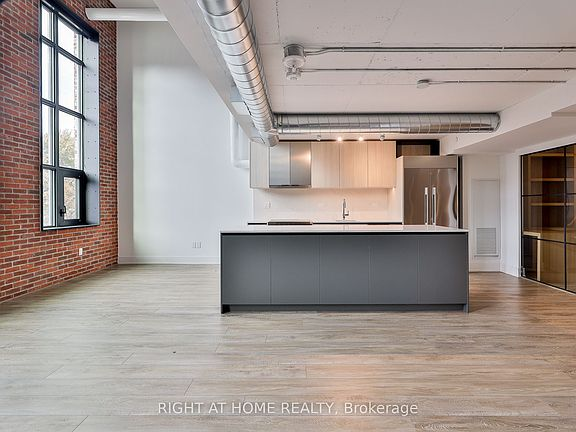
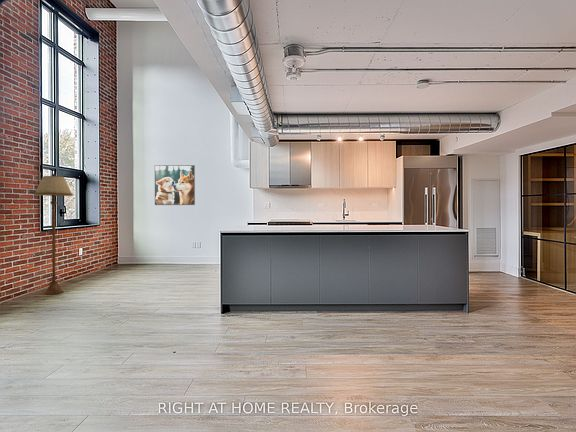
+ floor lamp (54, 233)
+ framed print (174, 185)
